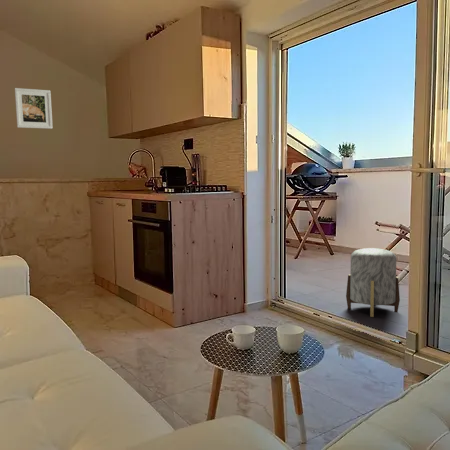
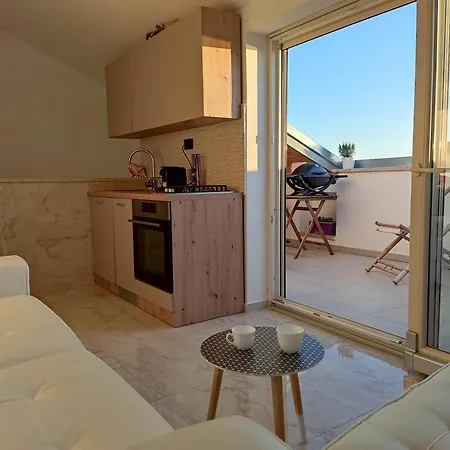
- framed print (34, 108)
- stool (372, 279)
